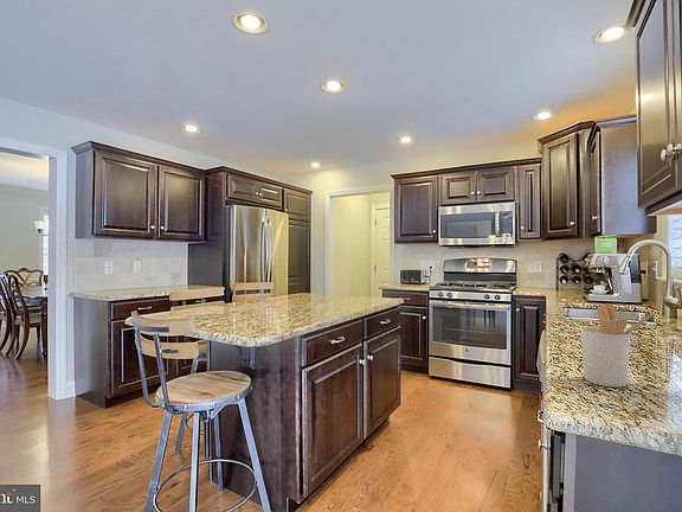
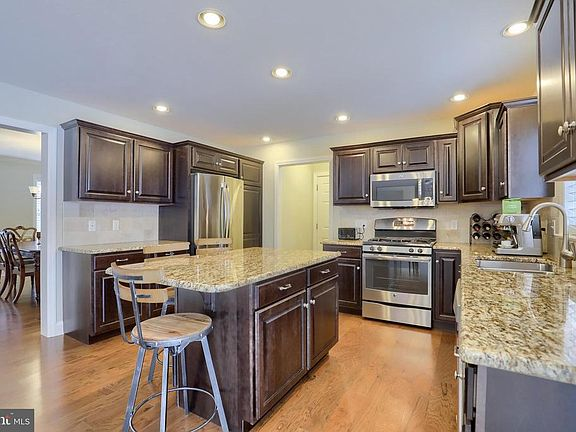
- utensil holder (618, 345)
